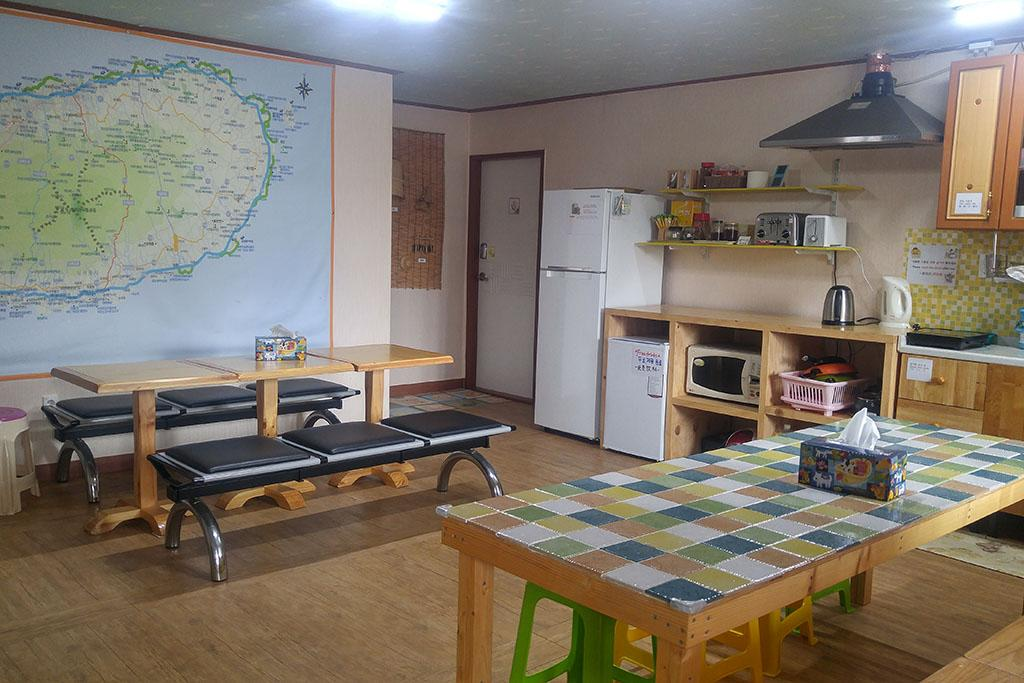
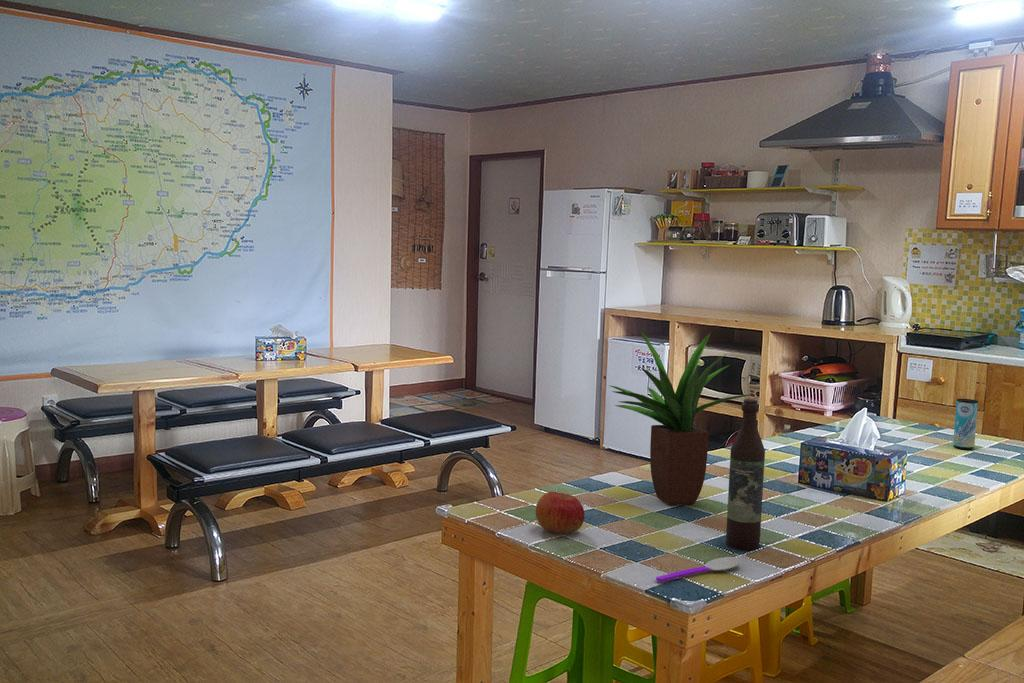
+ apple (560, 511)
+ beverage can (965, 424)
+ wine bottle (746, 472)
+ potted plant (667, 416)
+ spoon (698, 569)
